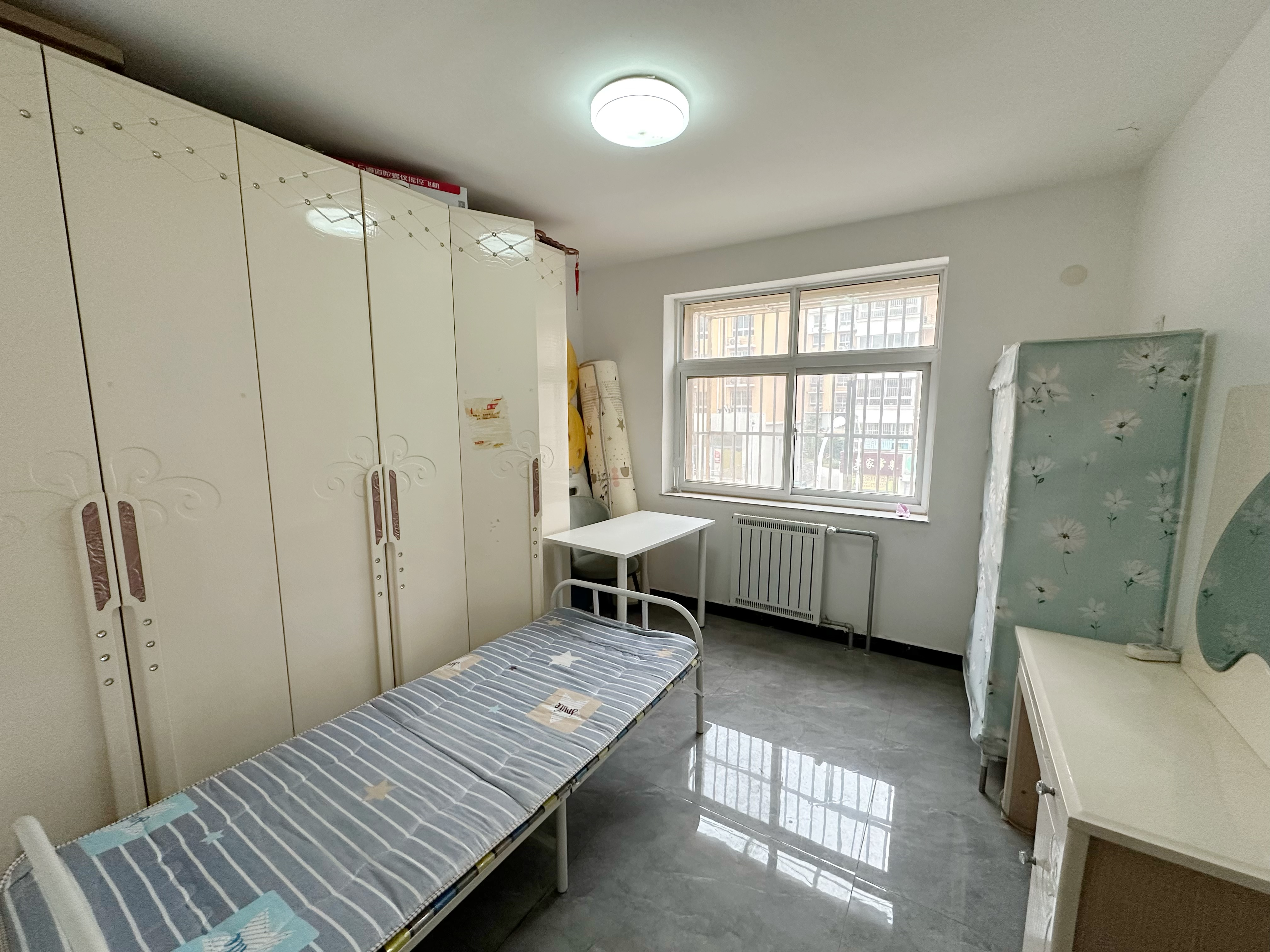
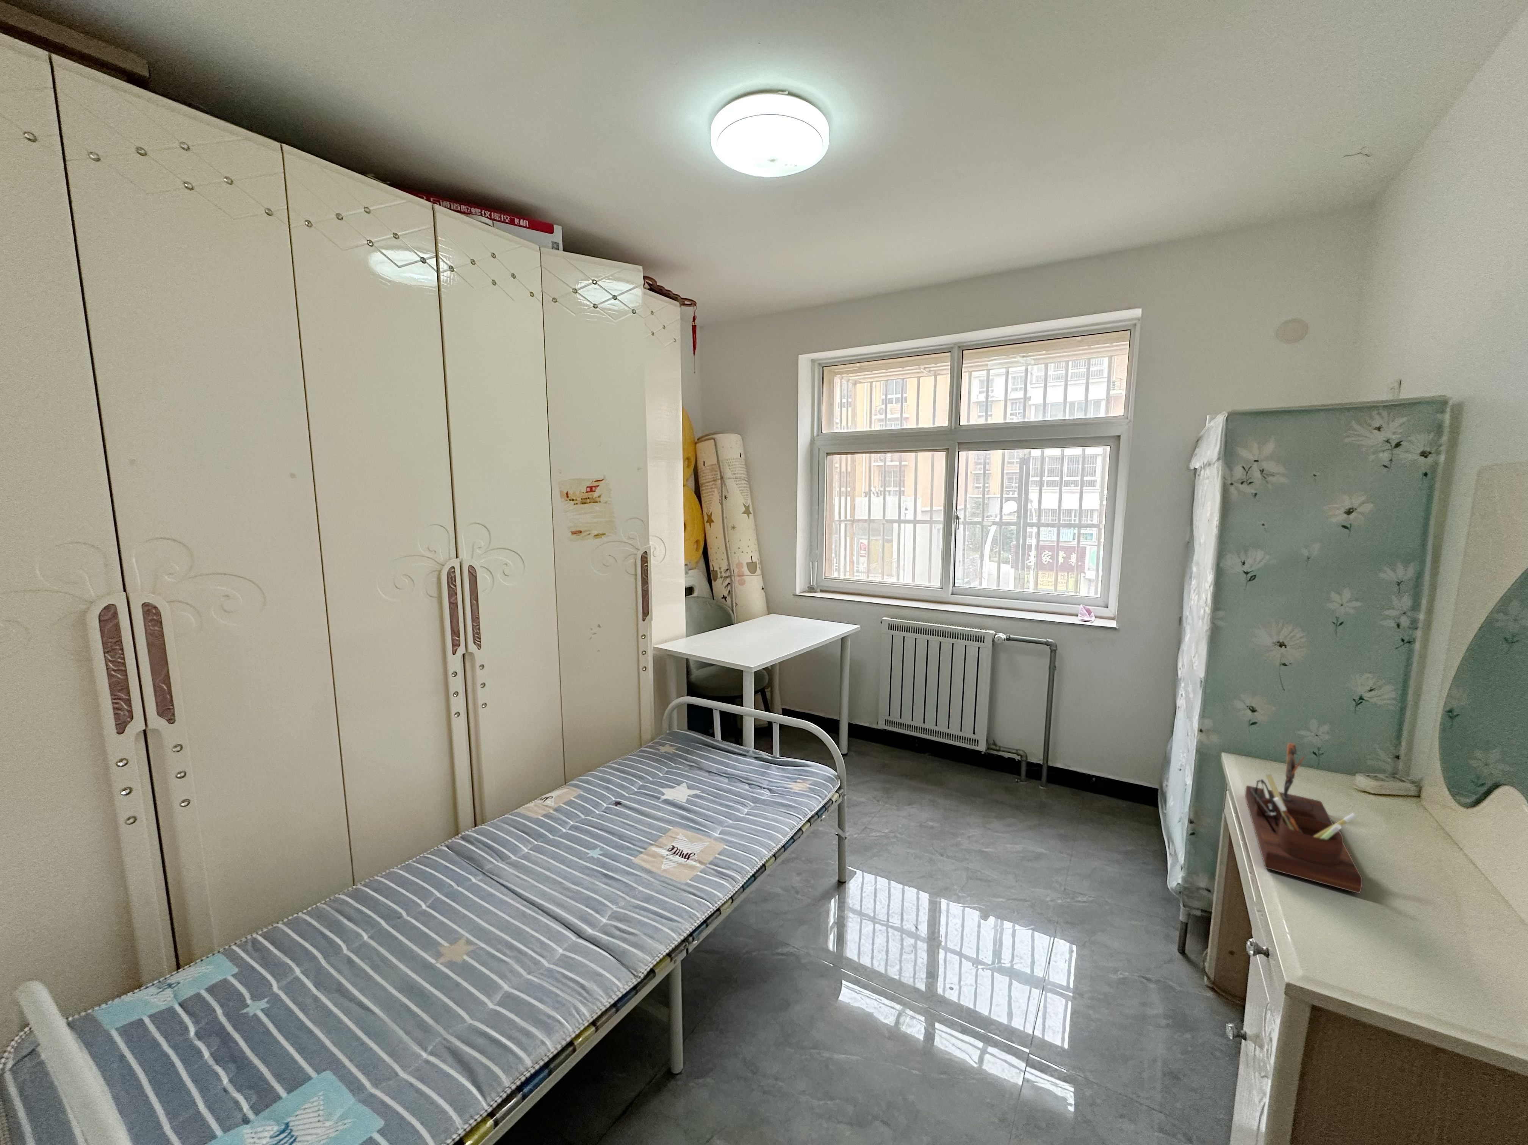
+ desk organizer (1298, 805)
